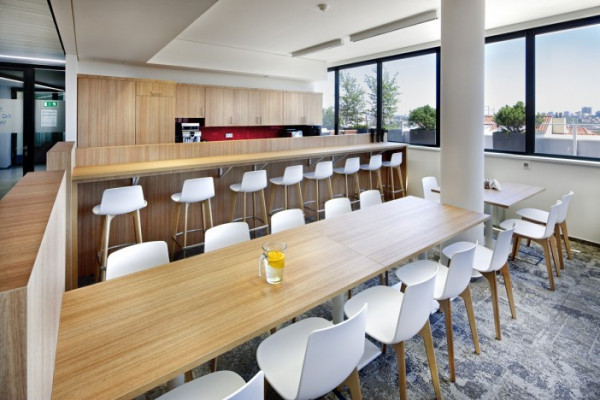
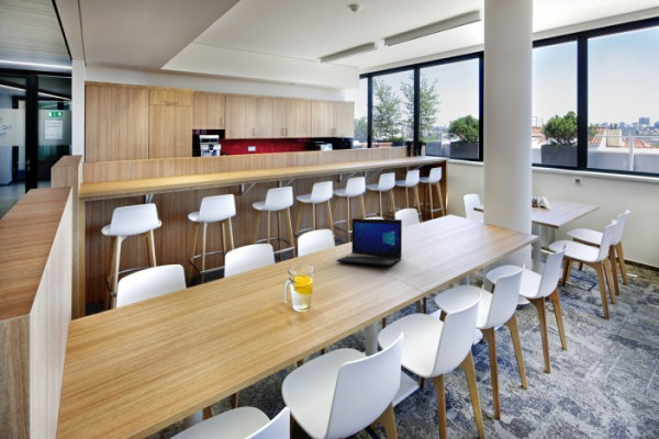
+ laptop (369, 240)
